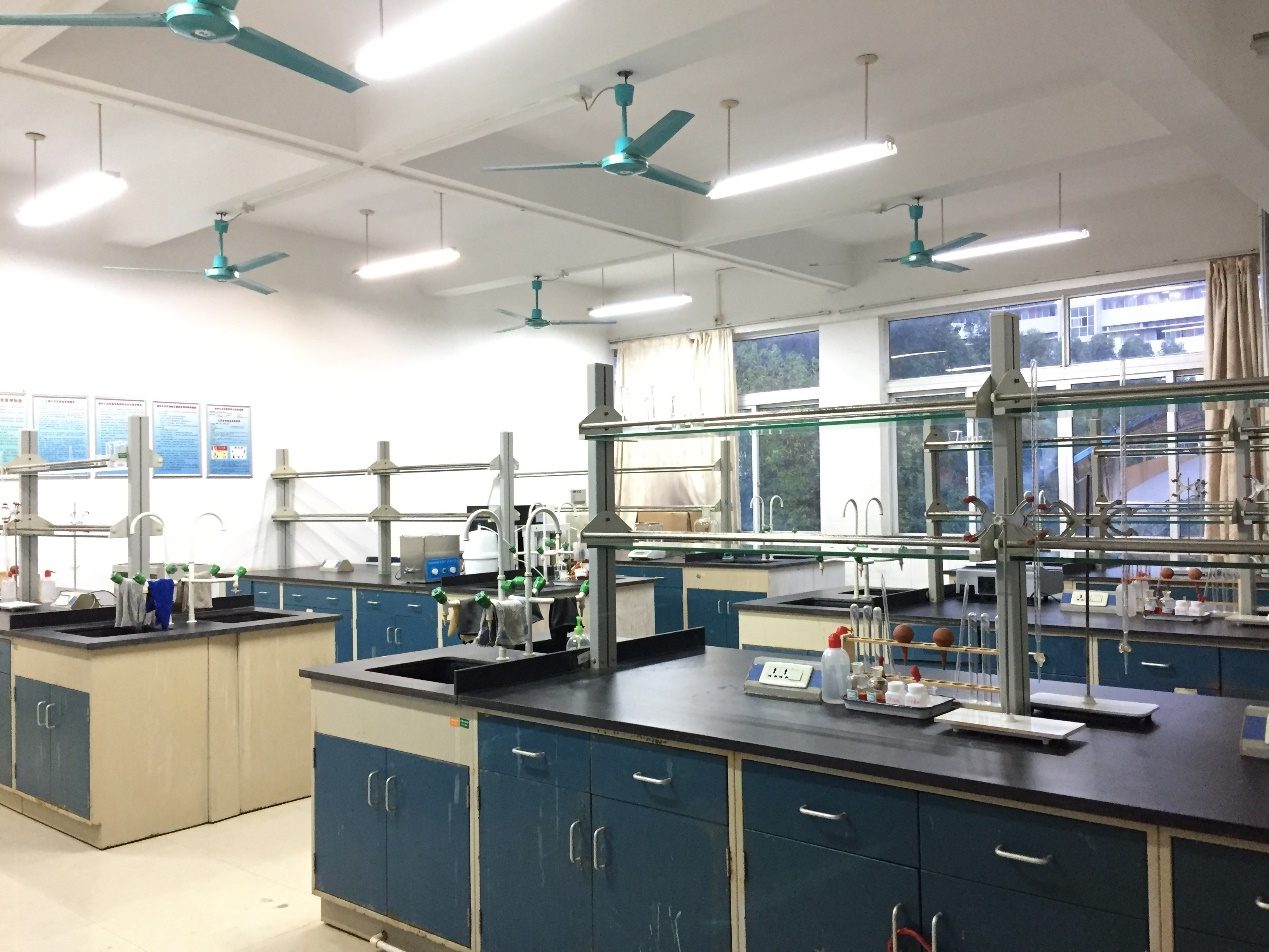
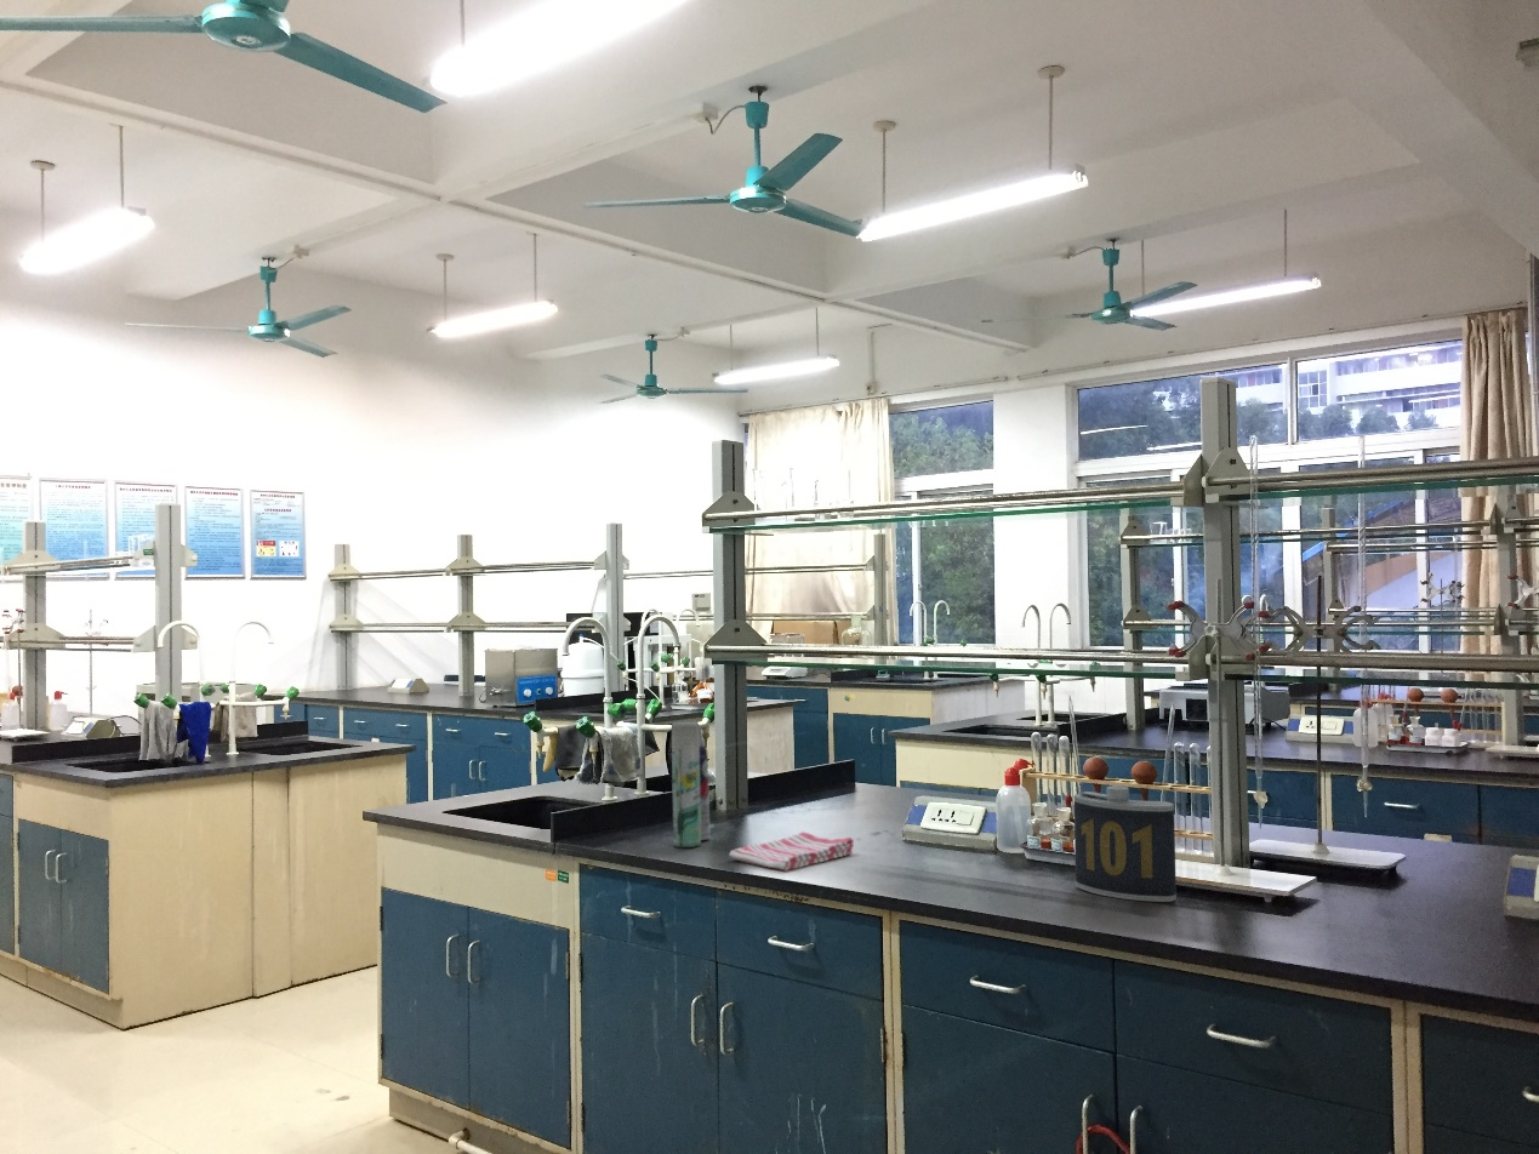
+ dish towel (792, 849)
+ flask (1121, 838)
+ aerosol can (690, 781)
